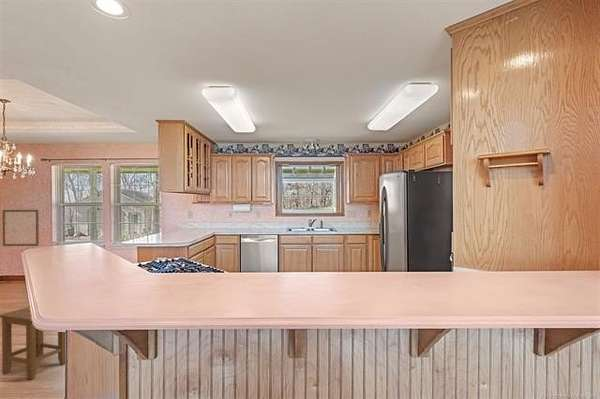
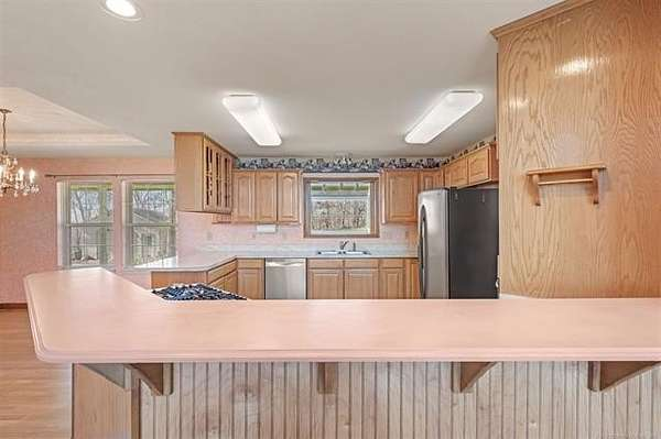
- wall art (22, 227)
- stool (35, 339)
